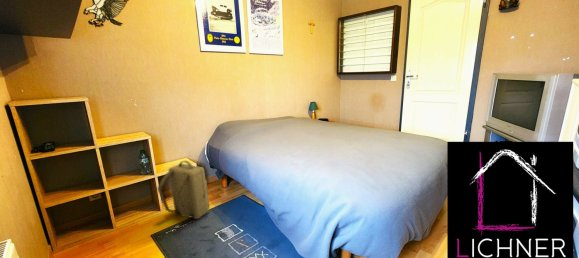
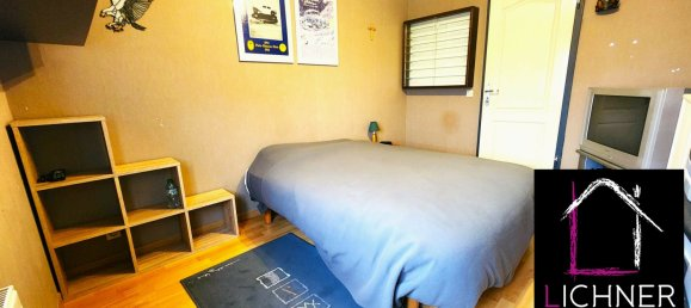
- backpack (185, 189)
